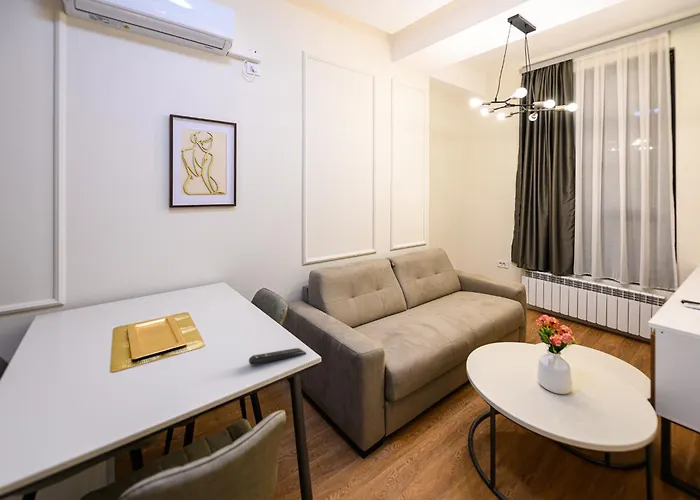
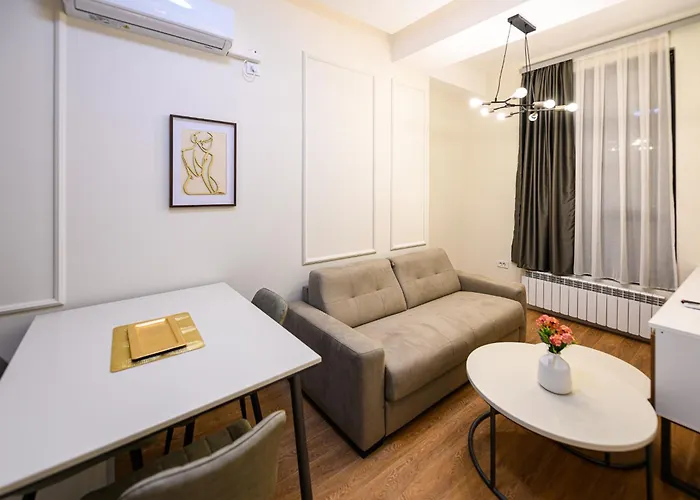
- remote control (278, 355)
